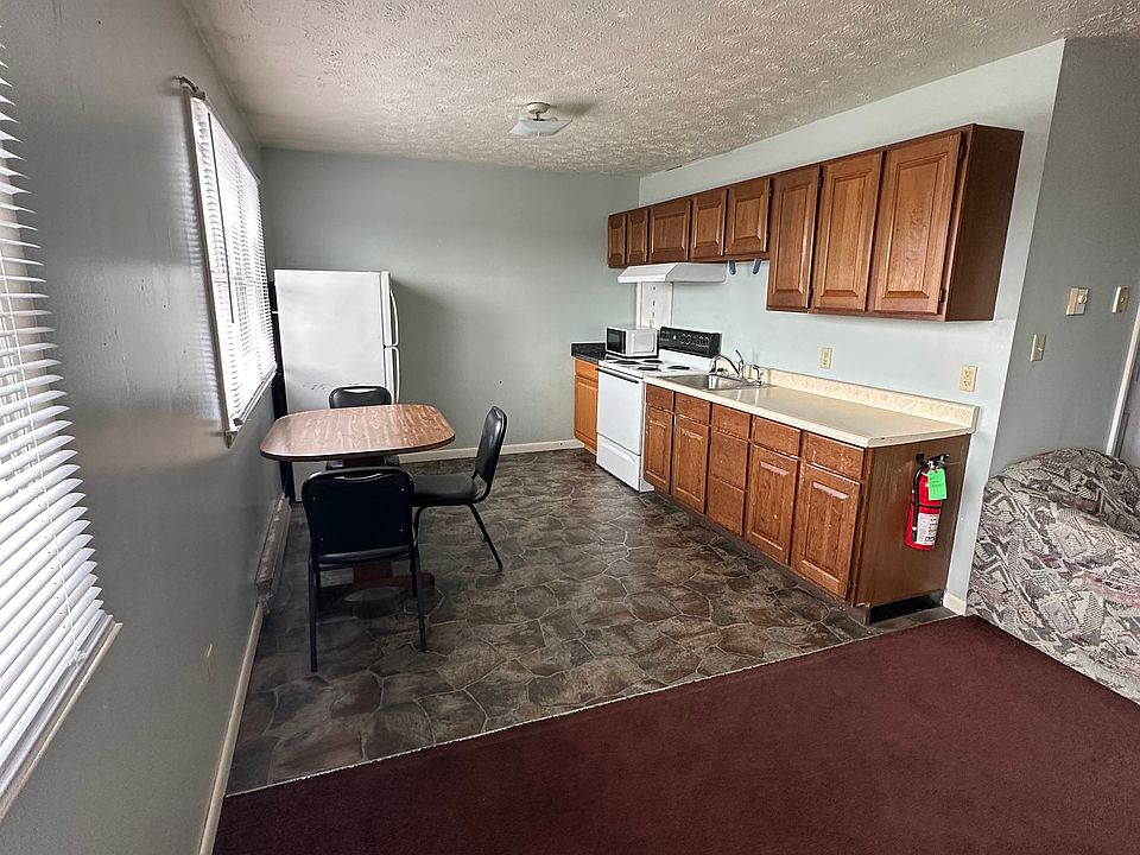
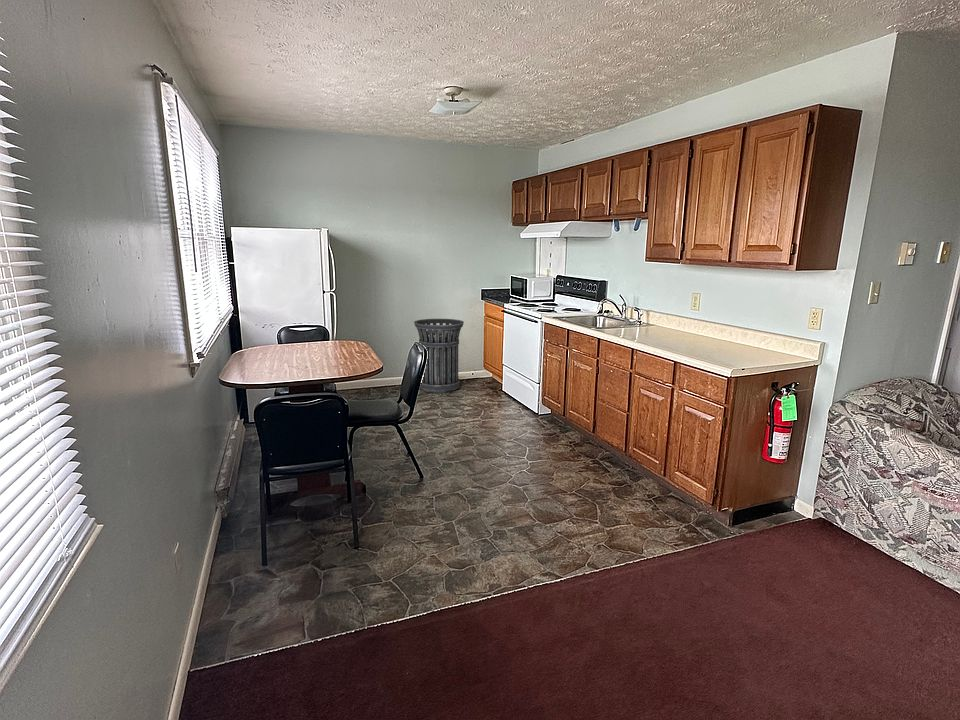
+ trash can (439, 355)
